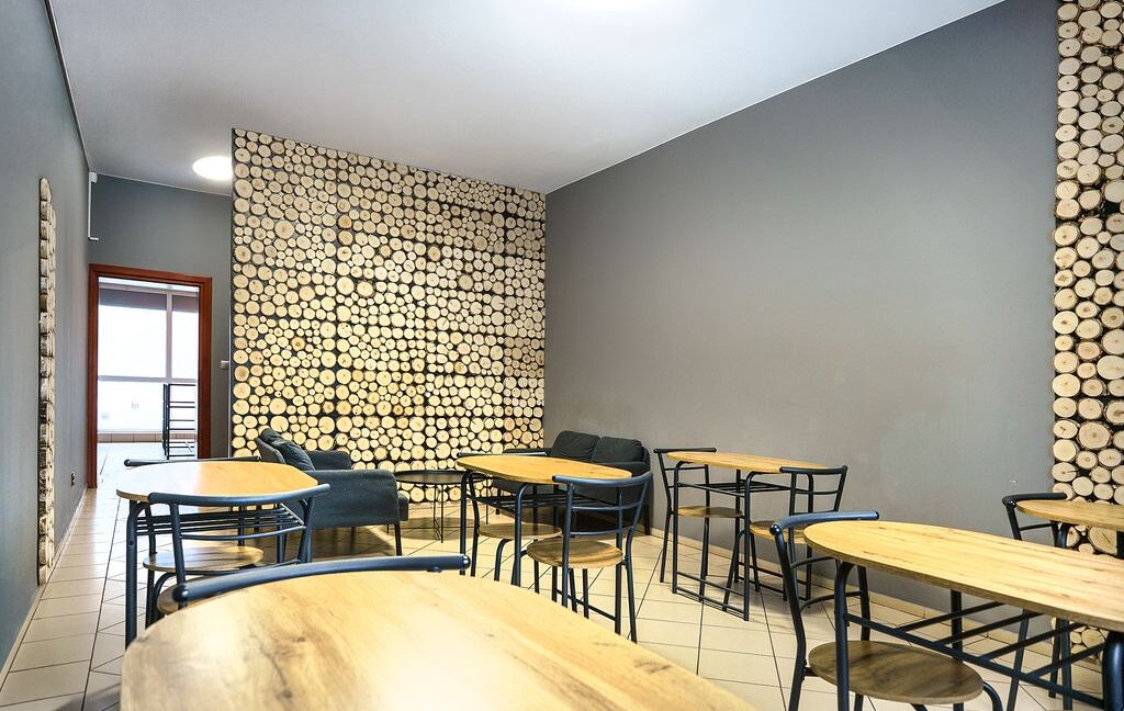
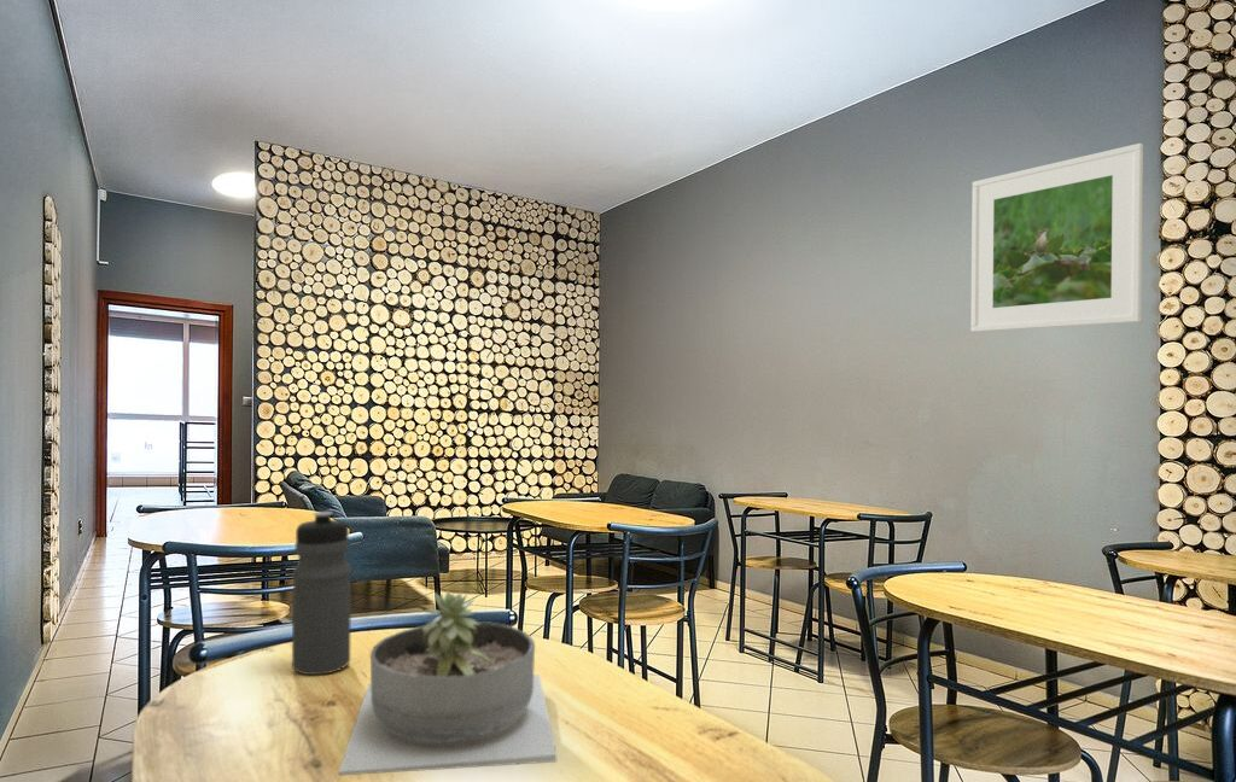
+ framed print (1049, 245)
+ water bottle (321, 588)
+ succulent planter (453, 655)
